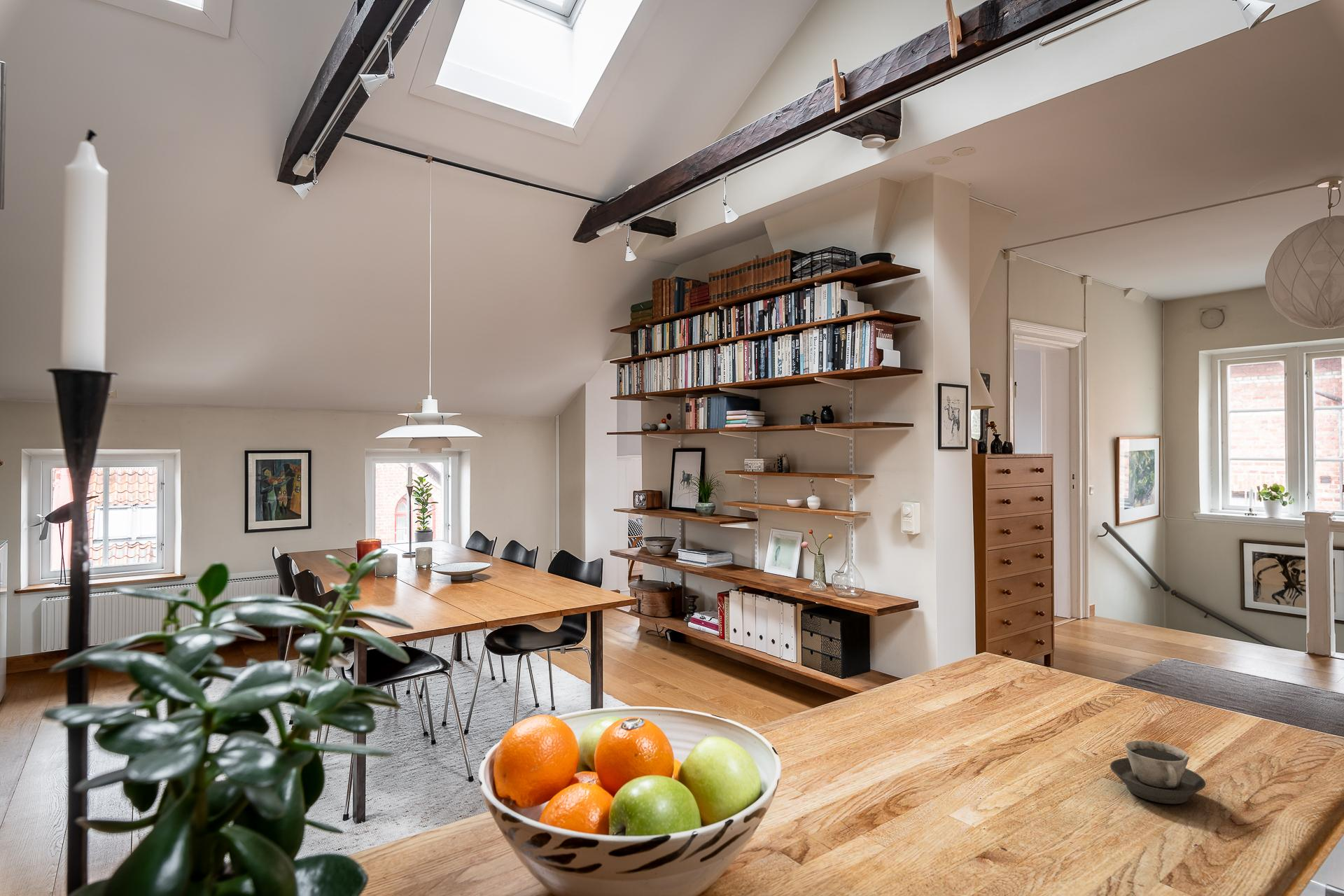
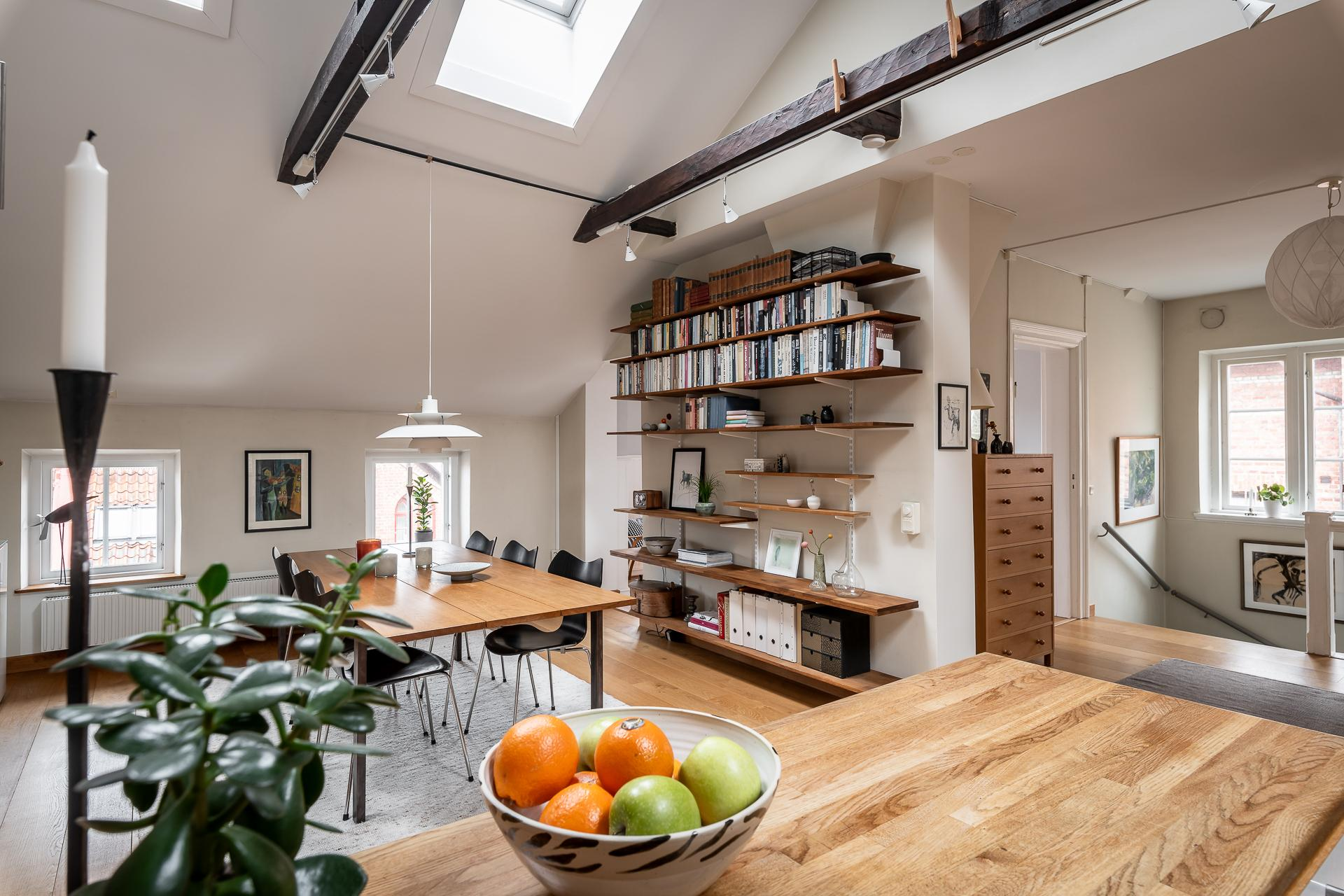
- cup (1156, 771)
